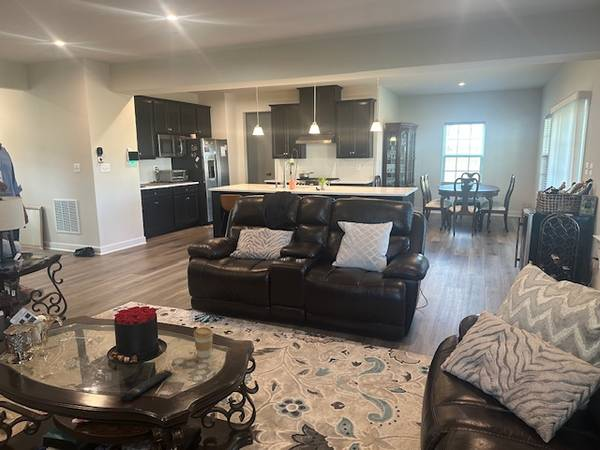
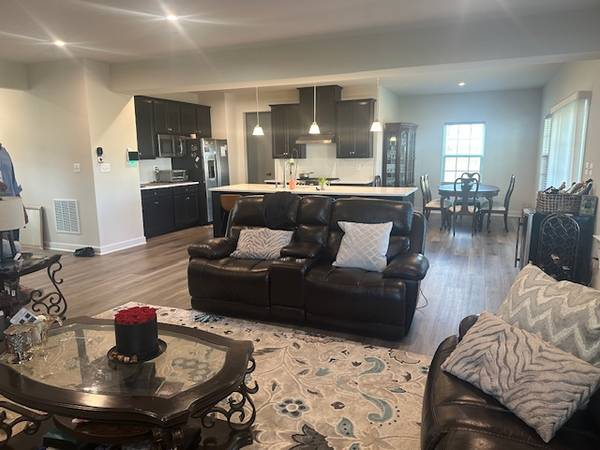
- coffee cup (203, 342)
- remote control (148, 384)
